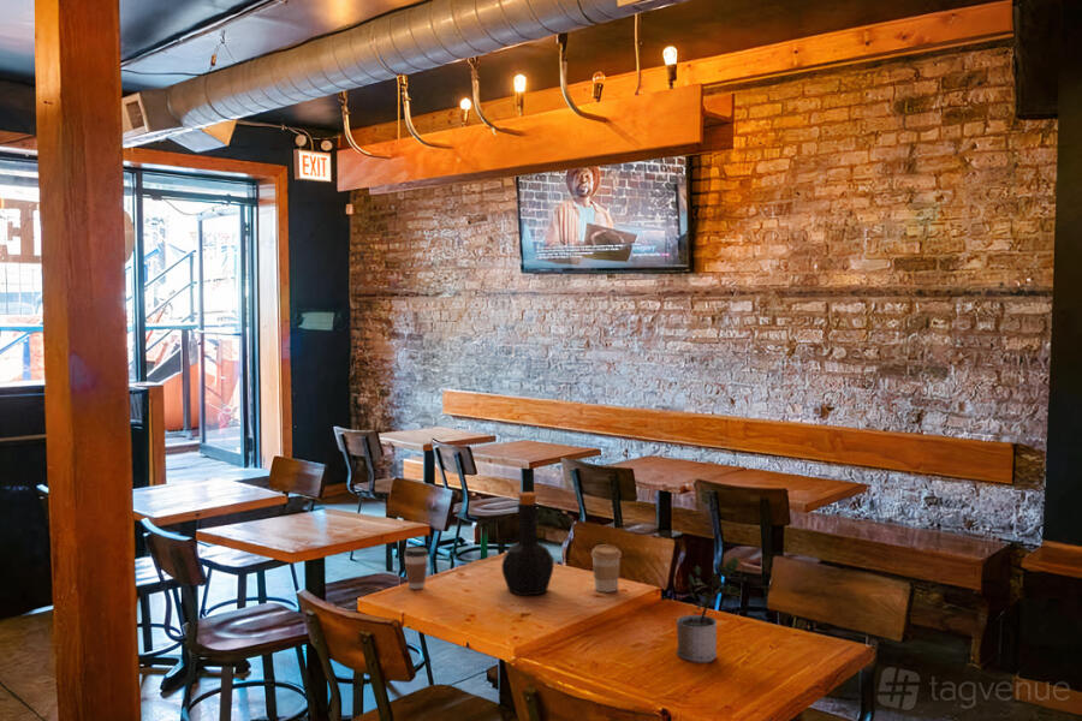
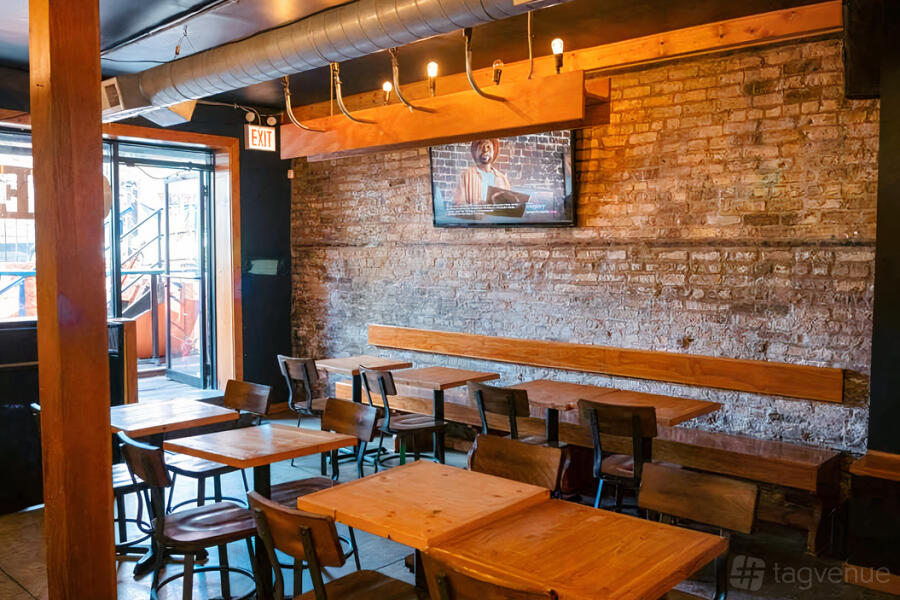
- potted plant (706, 609)
- coffee cup (416, 567)
- coffee cup (606, 567)
- bottle (528, 541)
